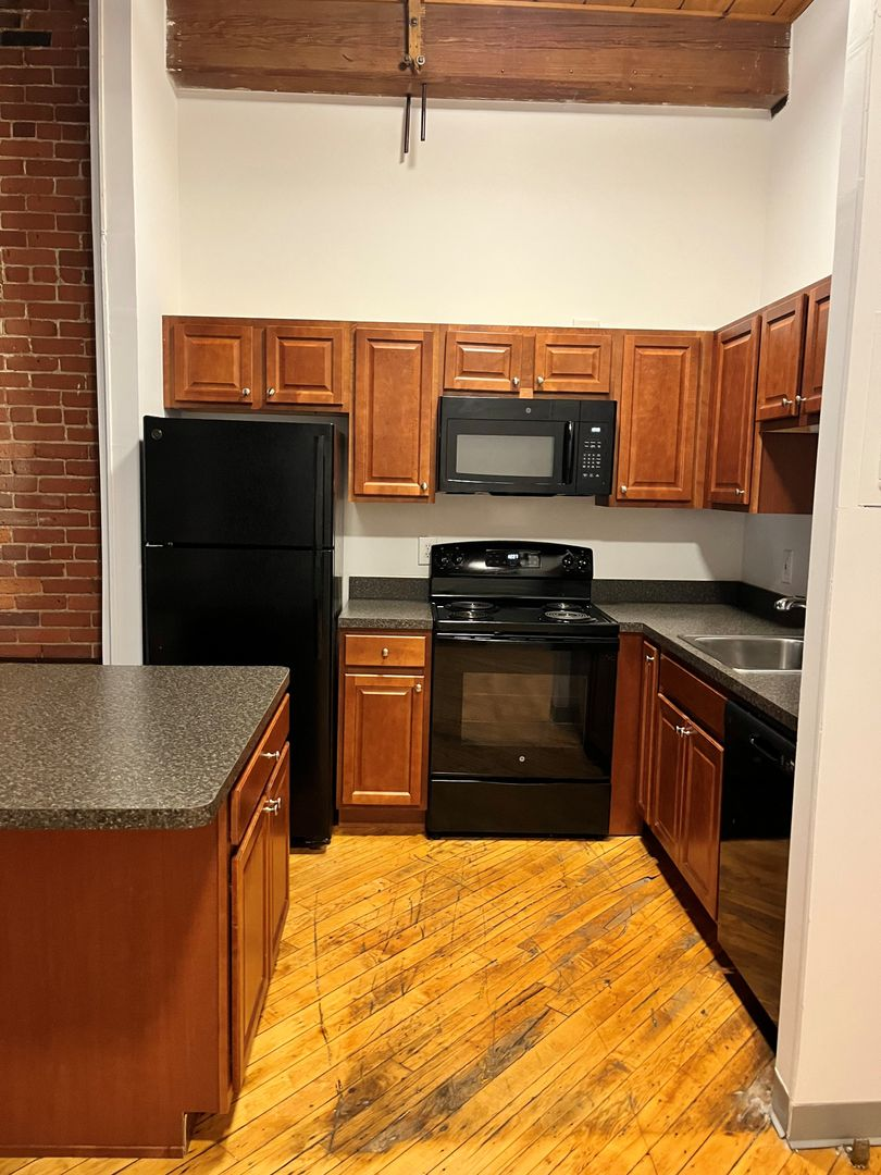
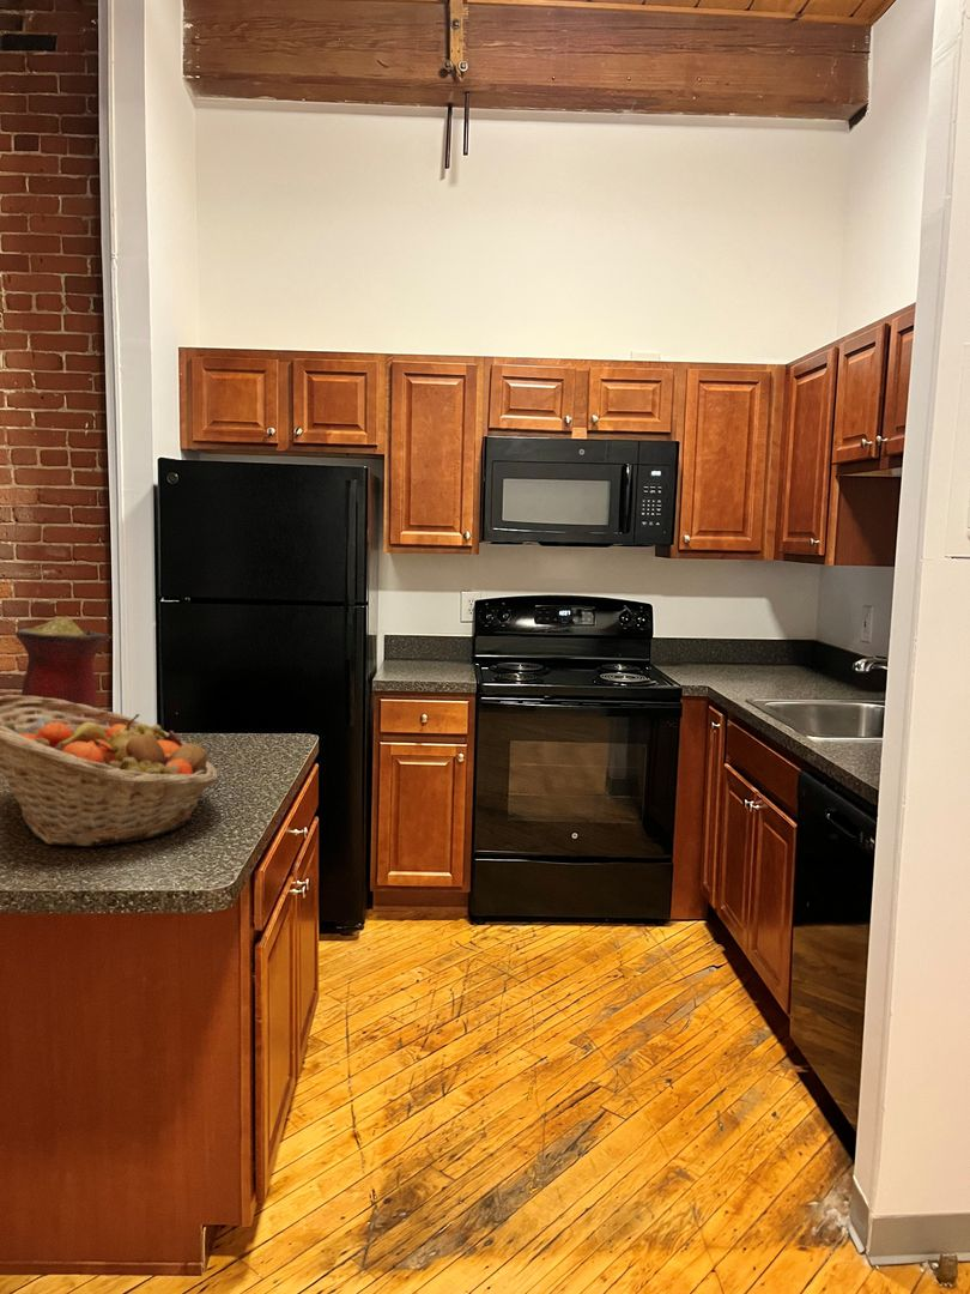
+ vase (65, 682)
+ fruit basket (98, 758)
